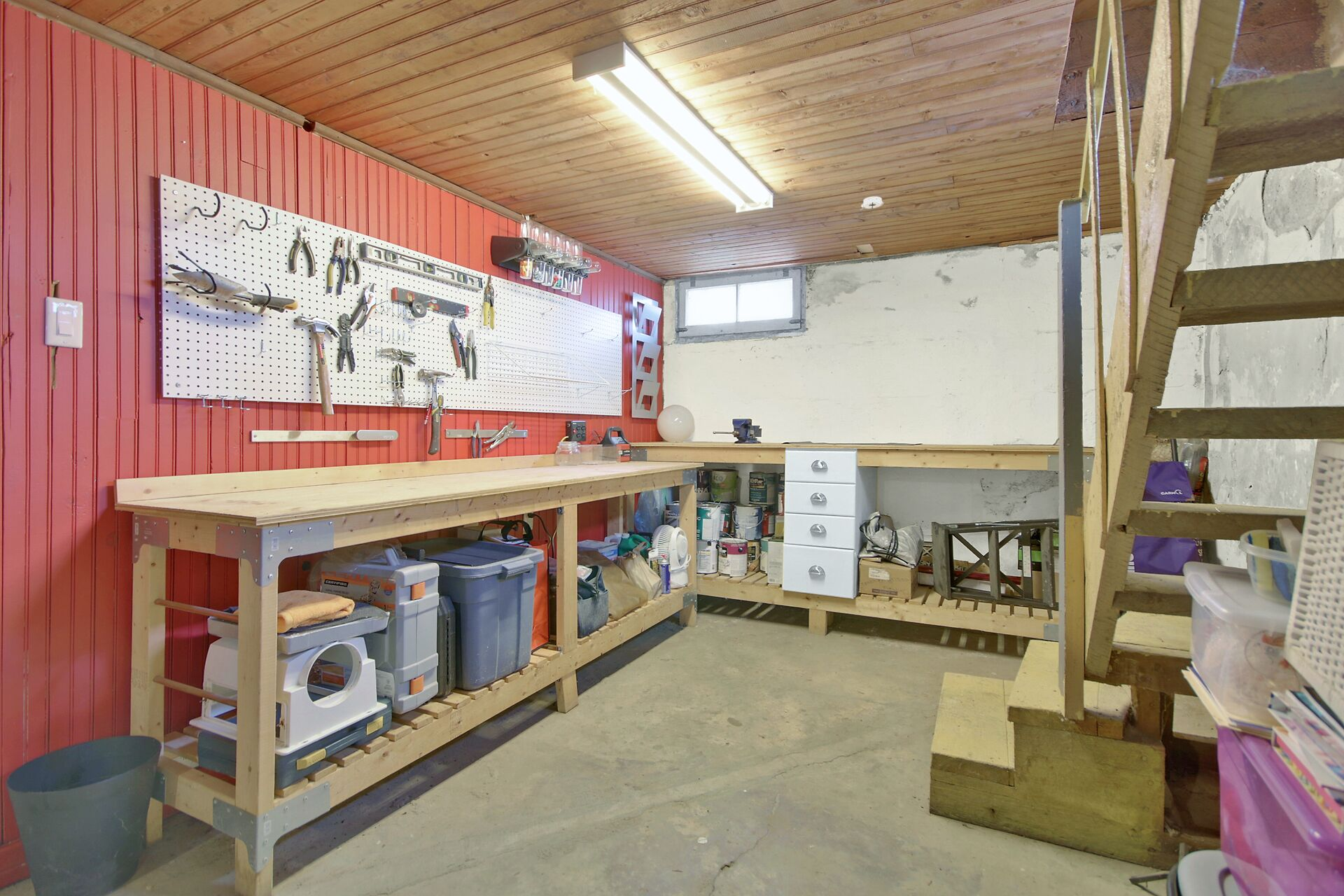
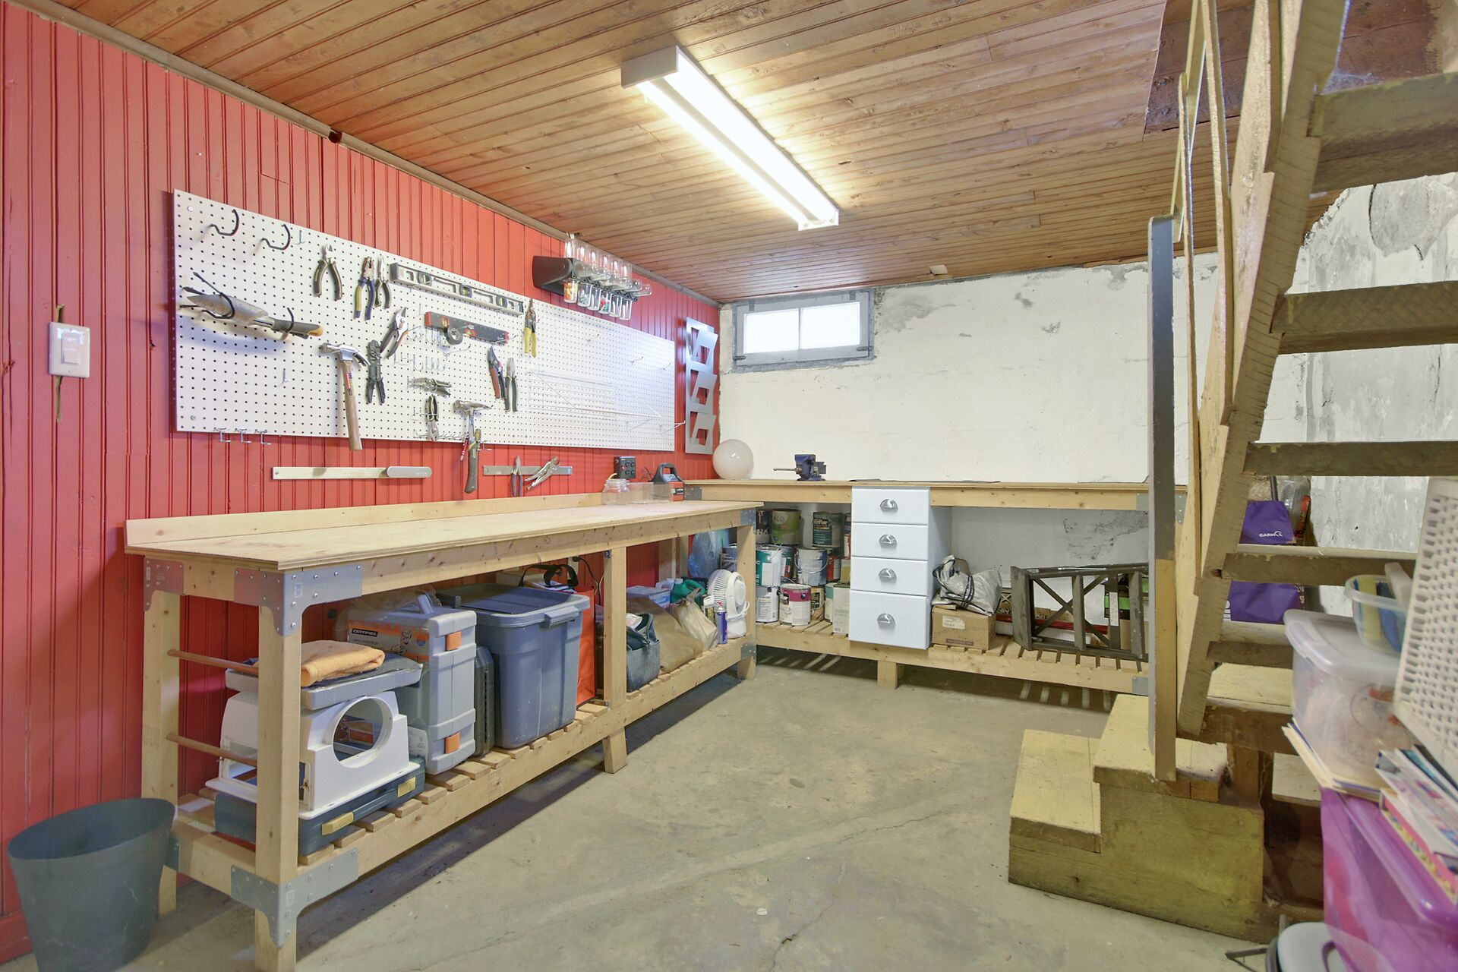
- smoke detector (872, 202)
